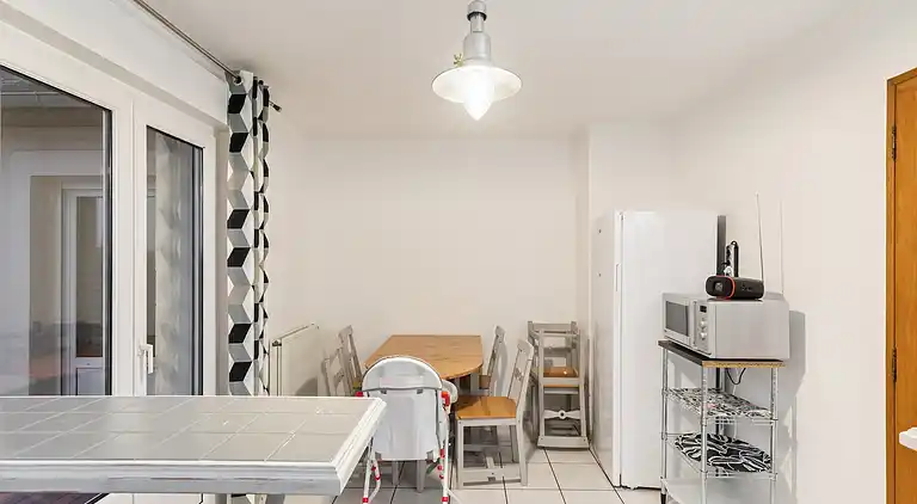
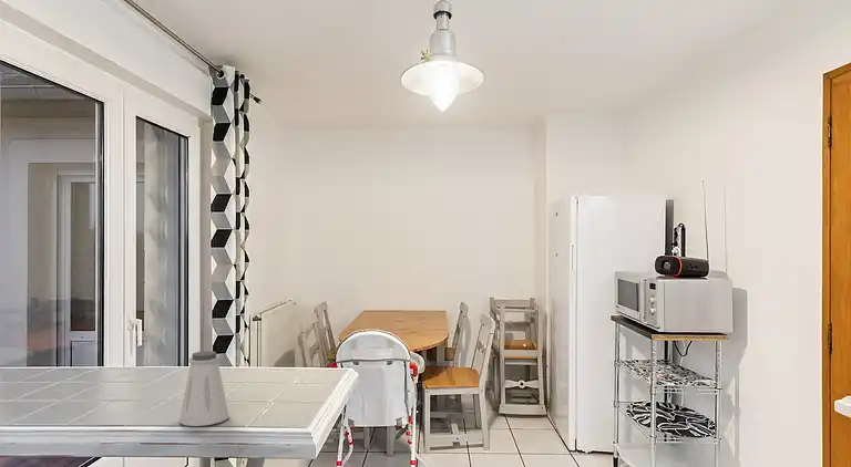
+ saltshaker (204, 385)
